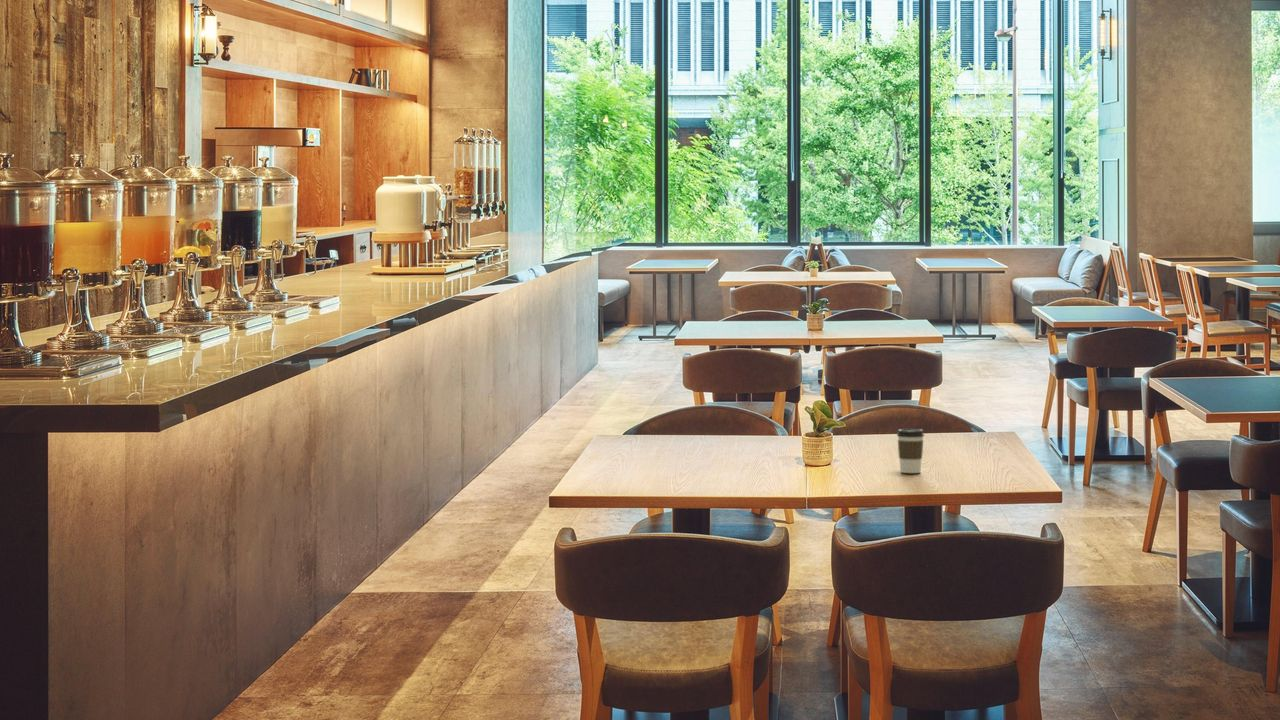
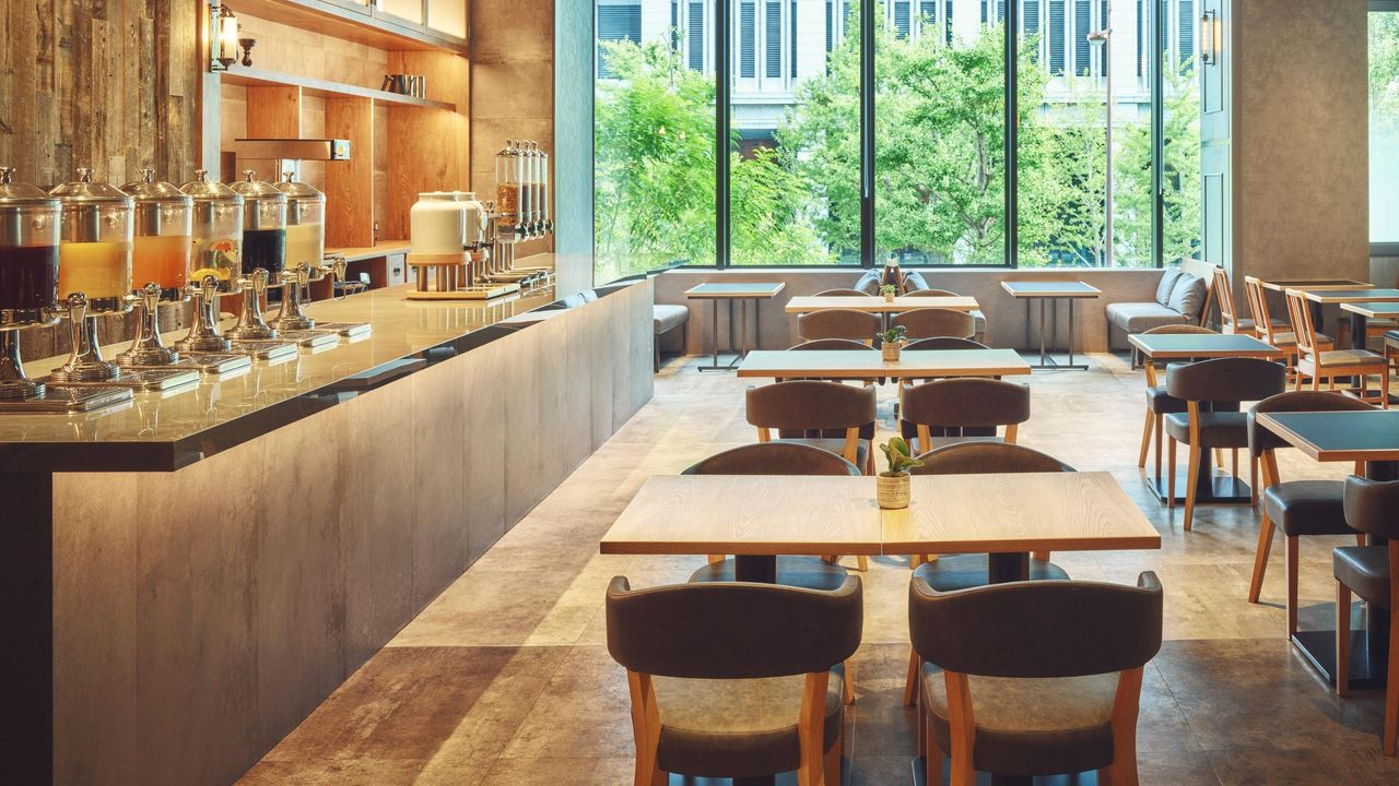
- coffee cup (910, 451)
